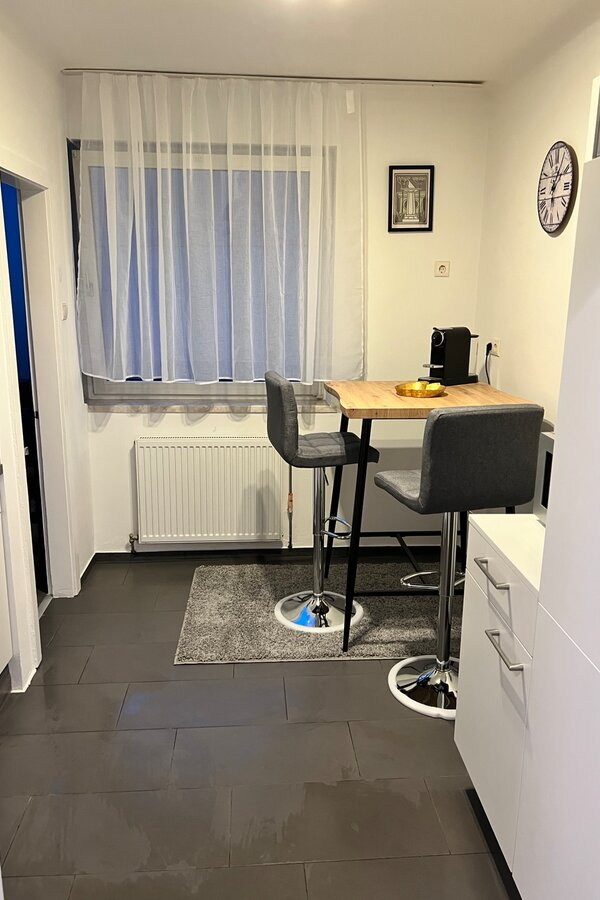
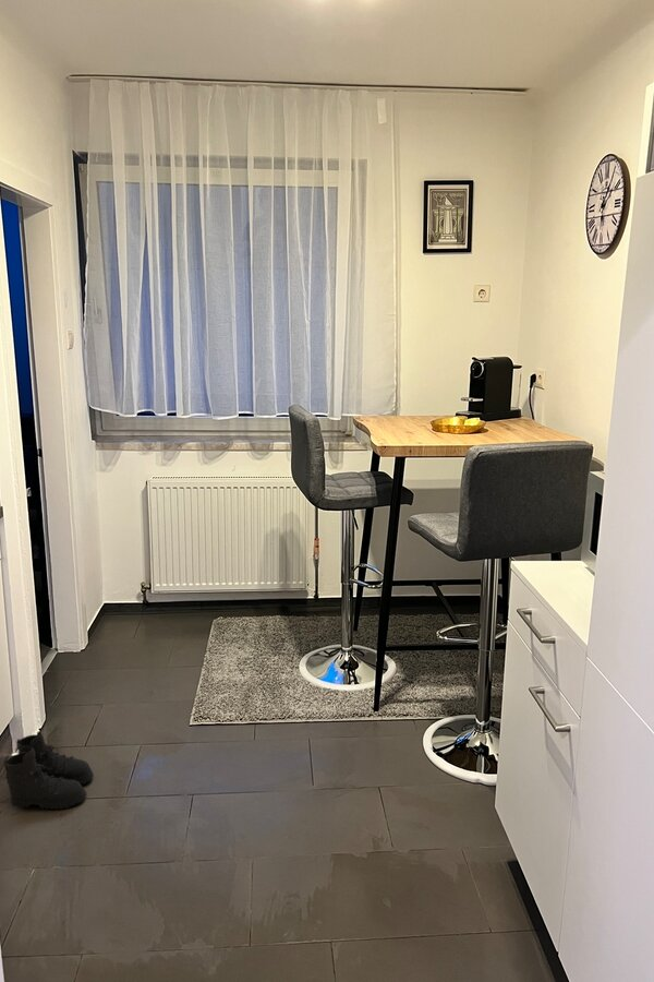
+ boots (49, 765)
